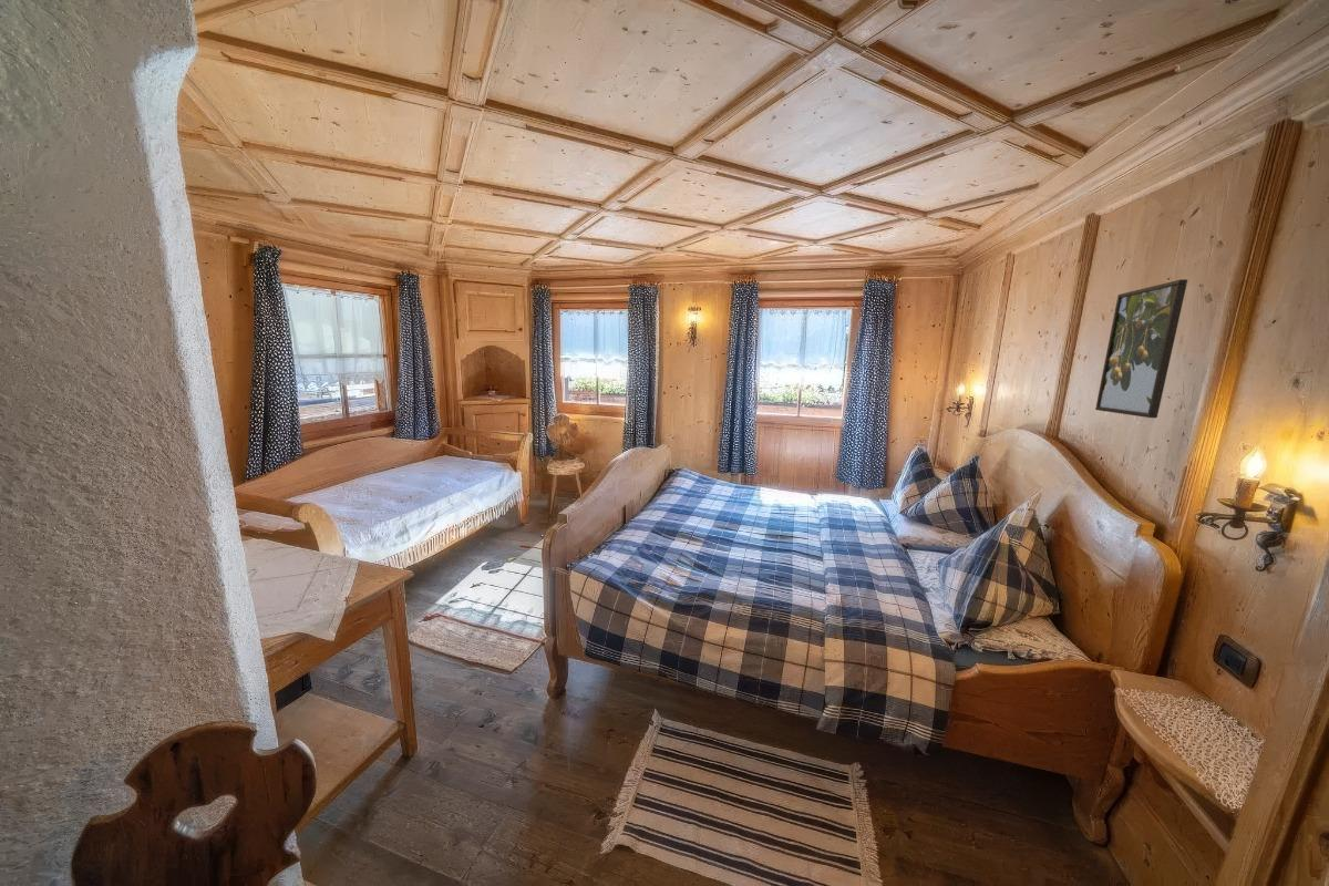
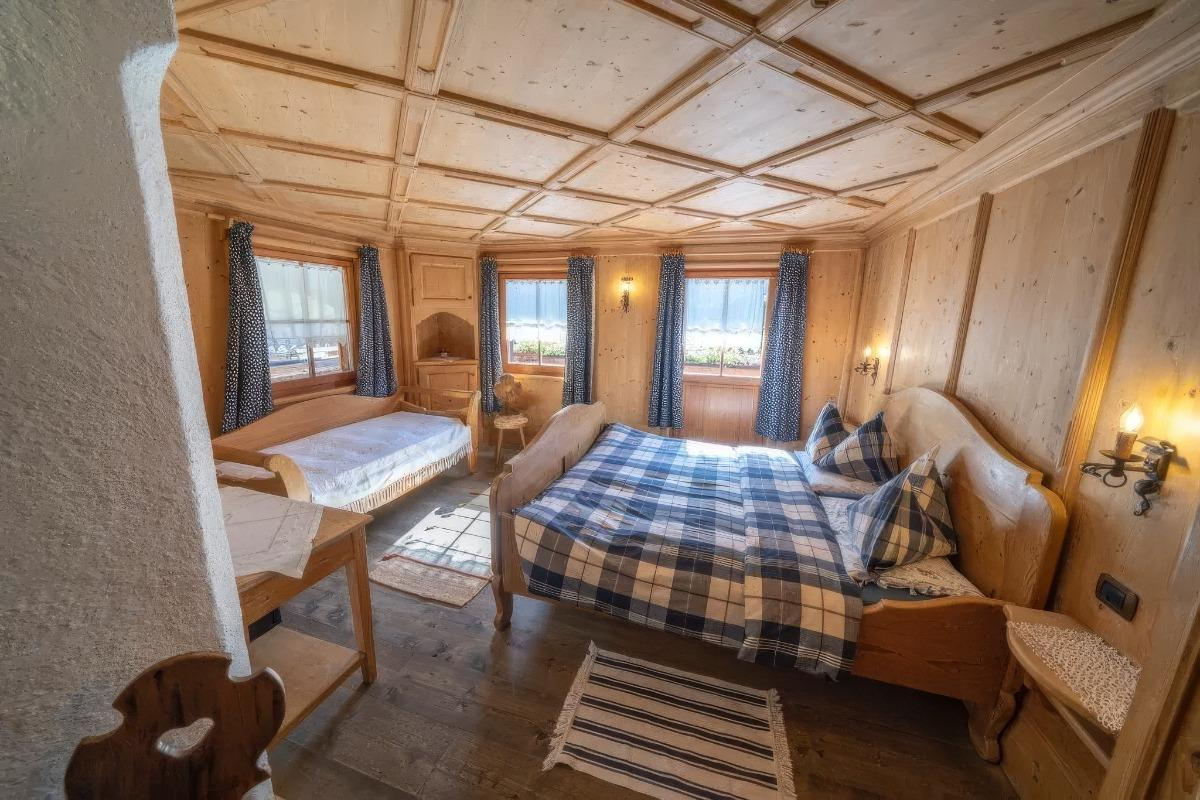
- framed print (1135, 351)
